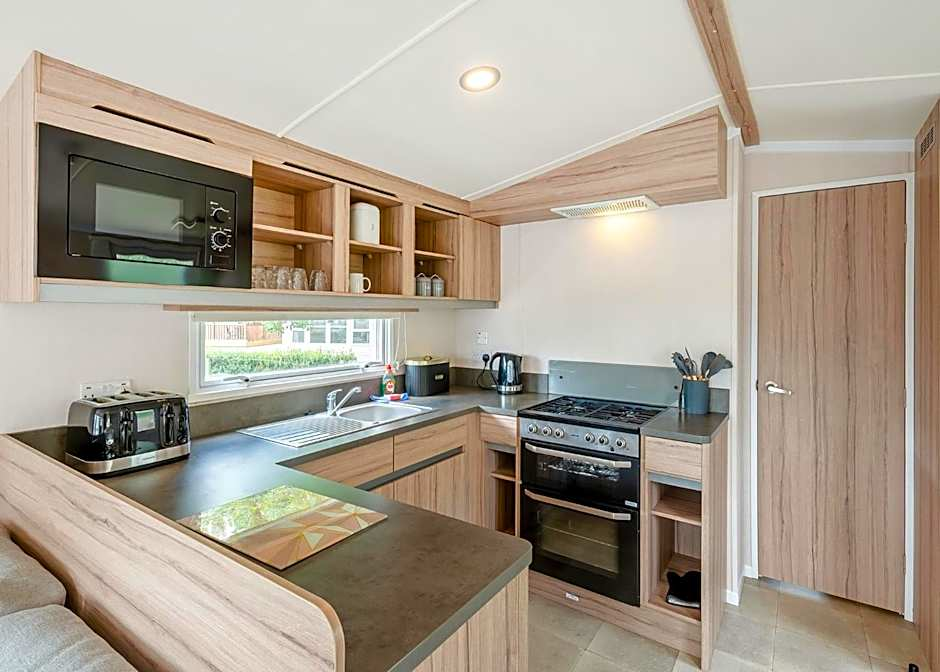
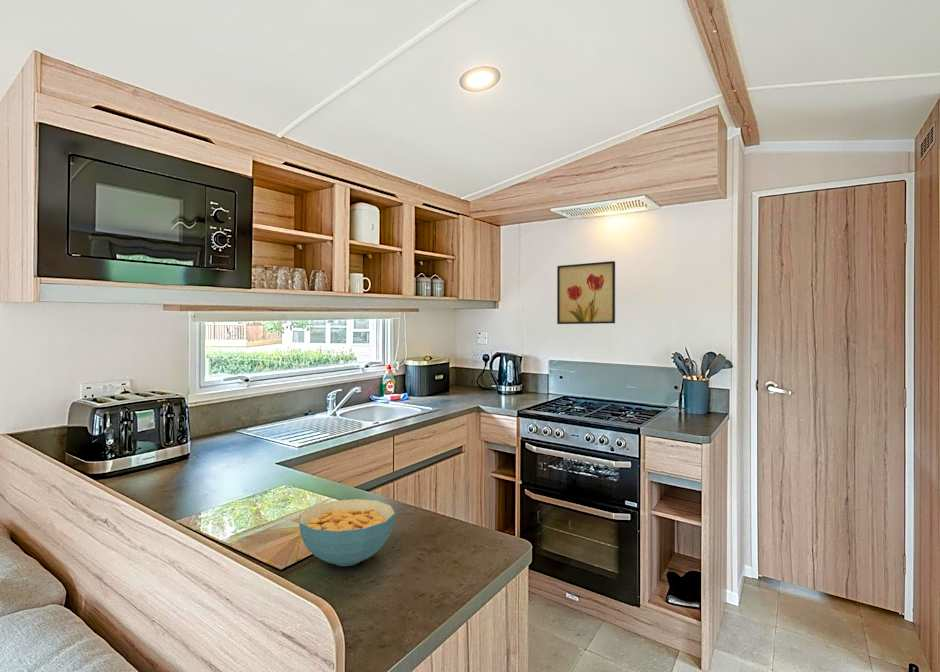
+ cereal bowl (347, 536)
+ wall art (585, 293)
